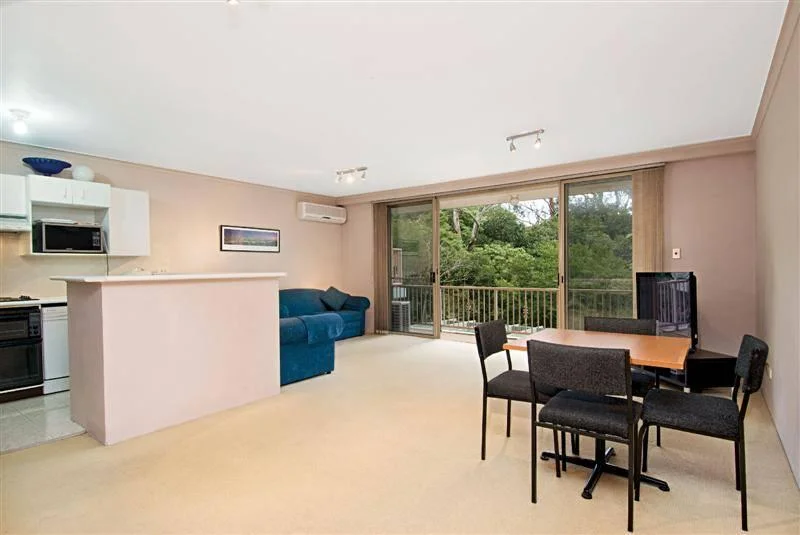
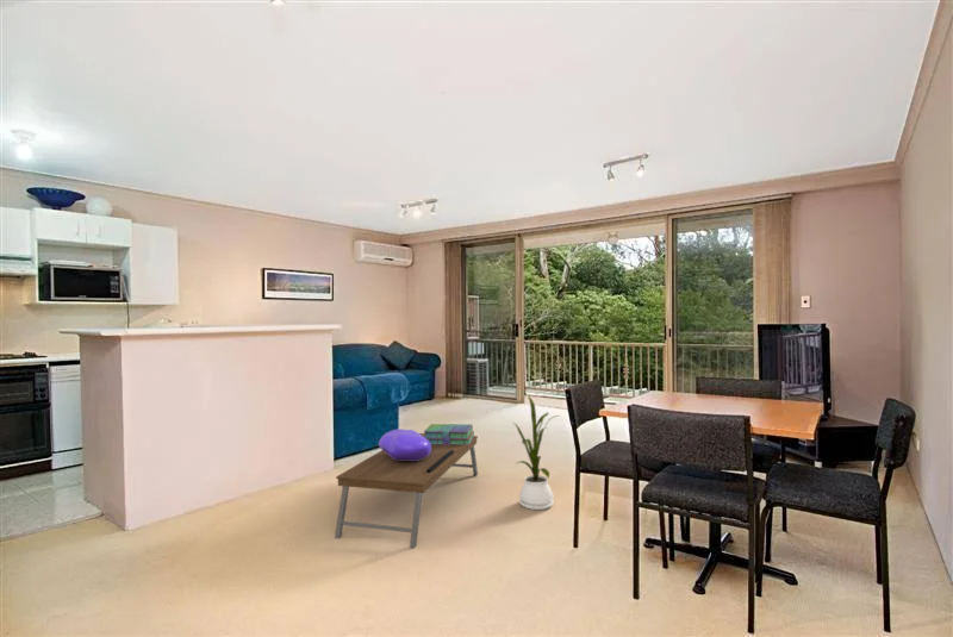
+ stack of books (448, 431)
+ house plant (535, 451)
+ coffee table (417, 475)
+ decorative bowl (405, 441)
